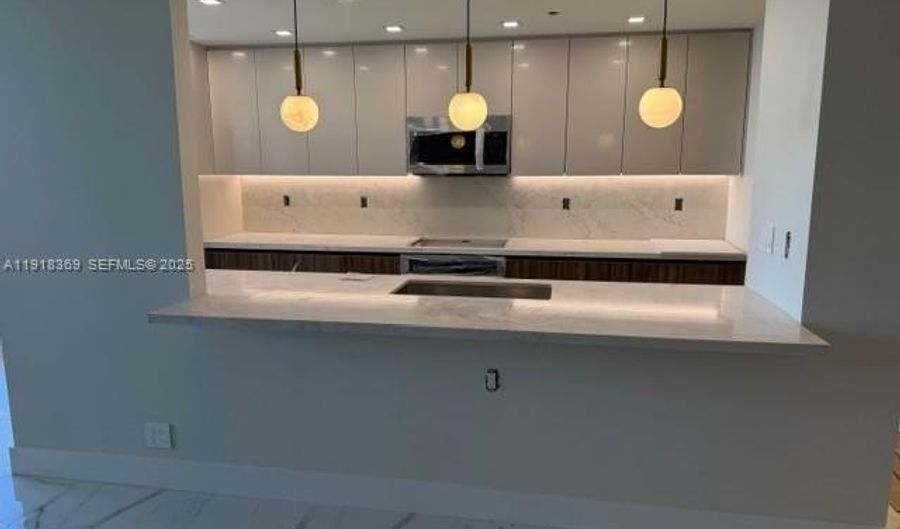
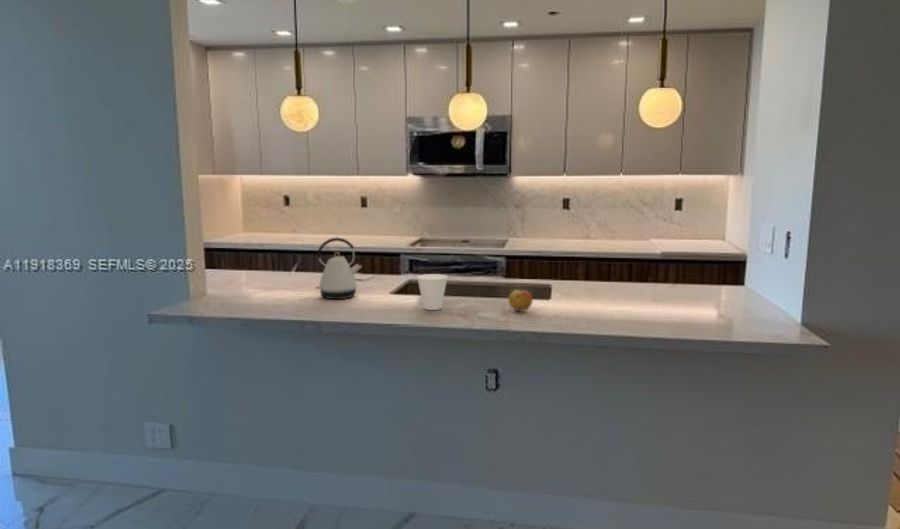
+ cup (432, 292)
+ kettle (338, 267)
+ fruit (520, 300)
